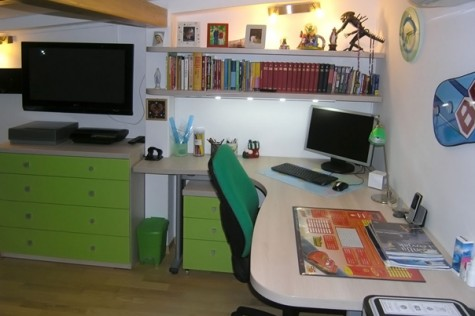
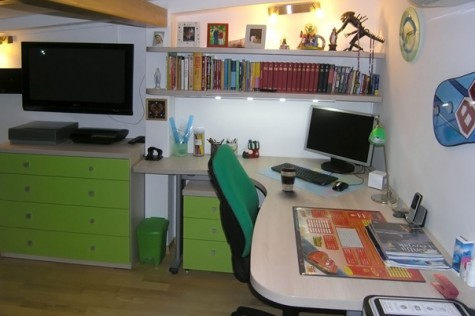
+ stapler (444, 285)
+ coffee cup (288, 178)
